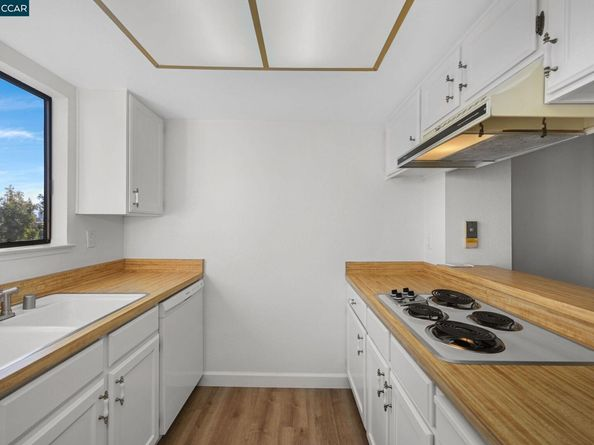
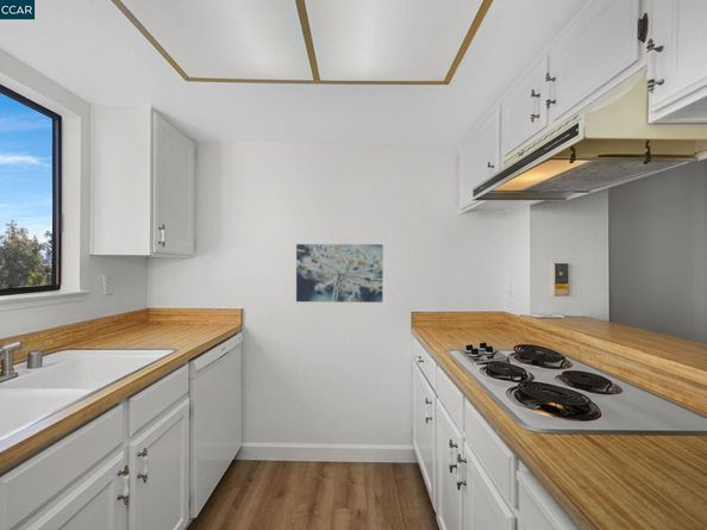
+ wall art (339, 273)
